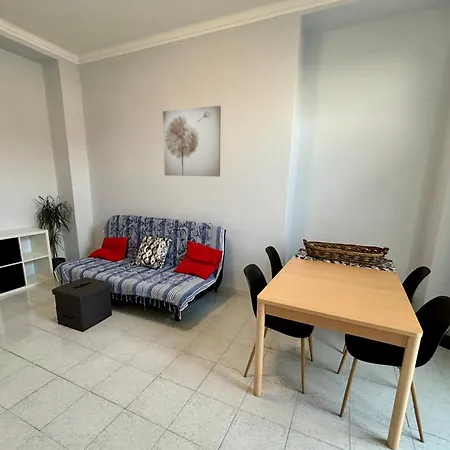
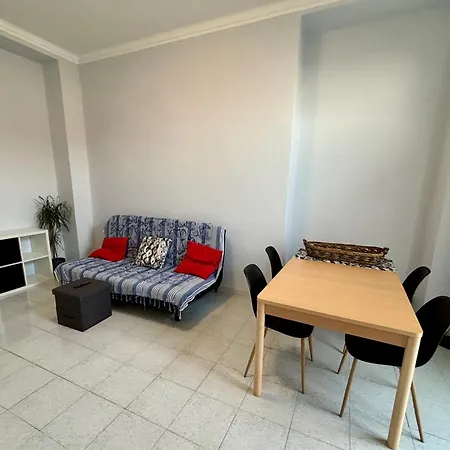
- wall art (190, 143)
